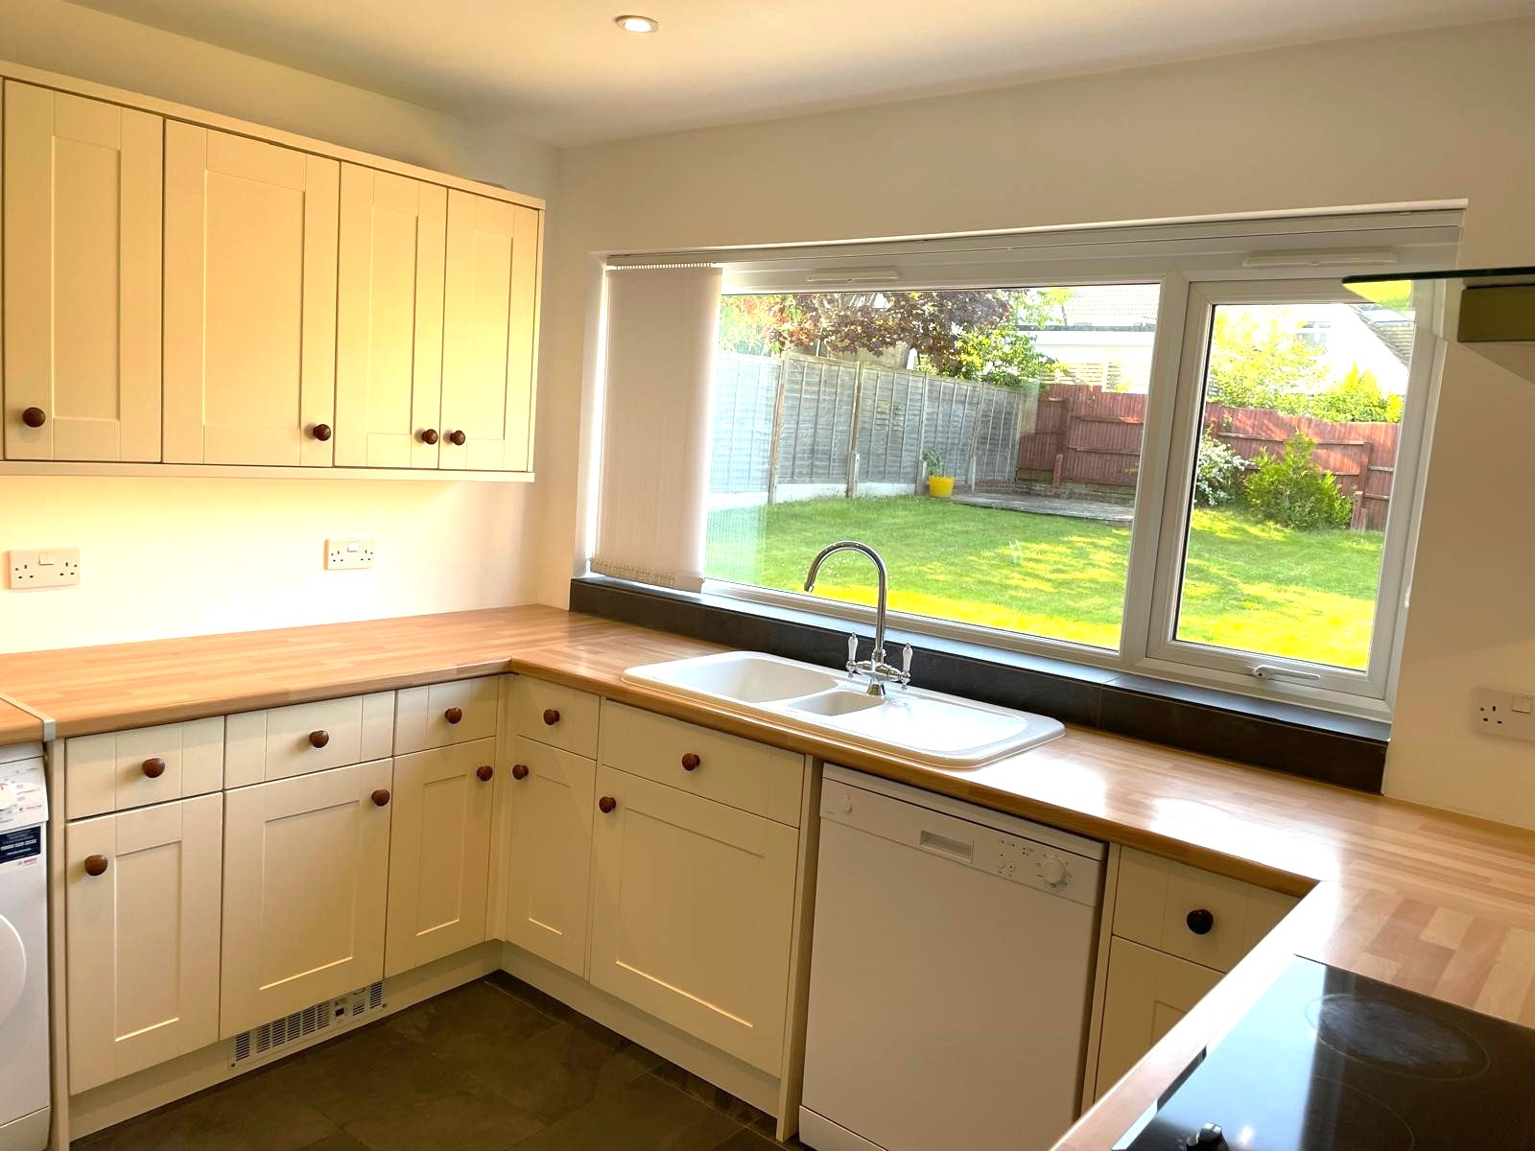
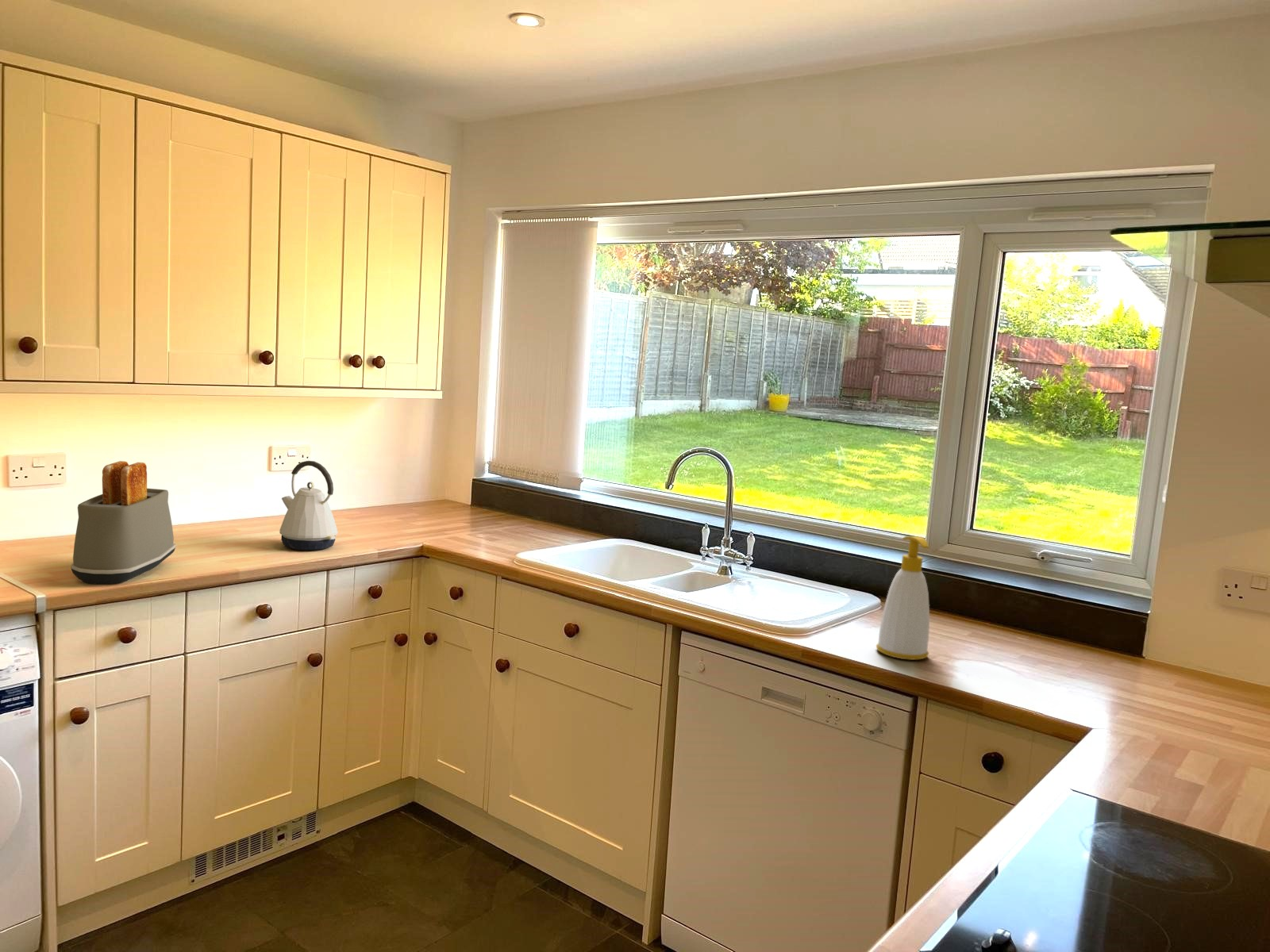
+ kettle (308, 503)
+ toaster (126, 517)
+ soap bottle (908, 595)
